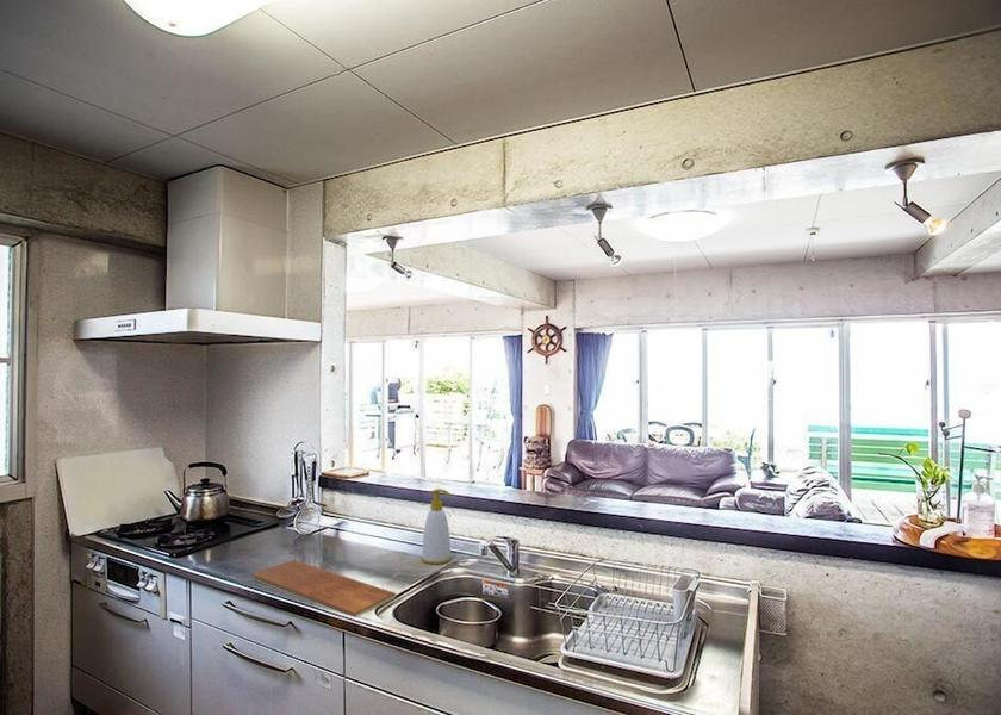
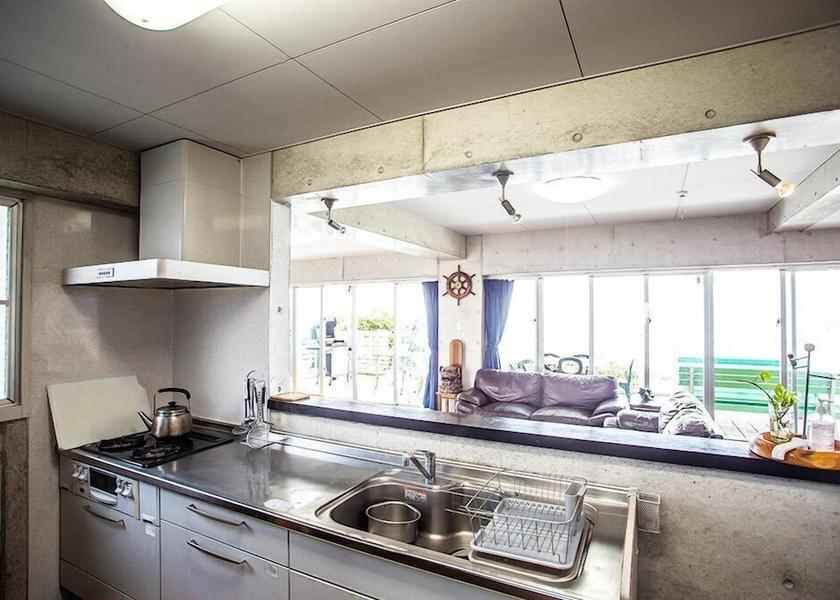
- chopping board (321, 585)
- soap bottle (436, 524)
